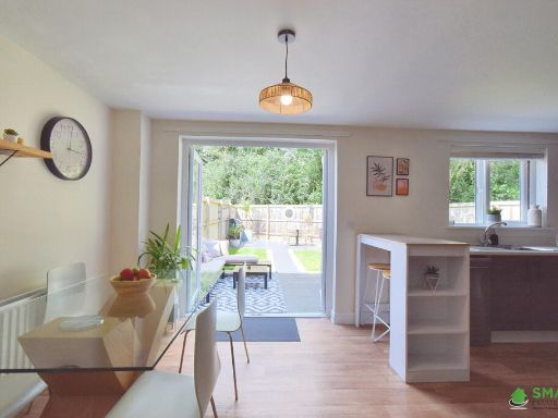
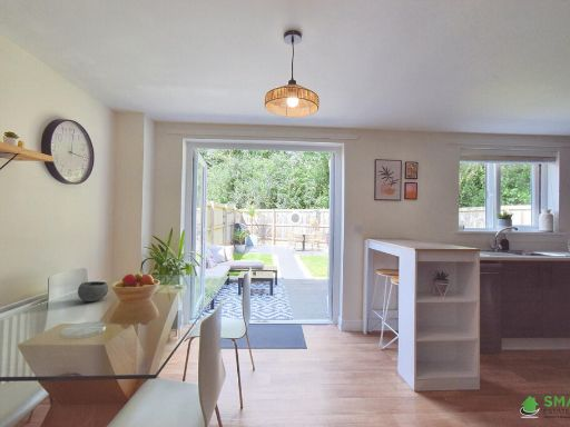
+ bowl (92, 291)
